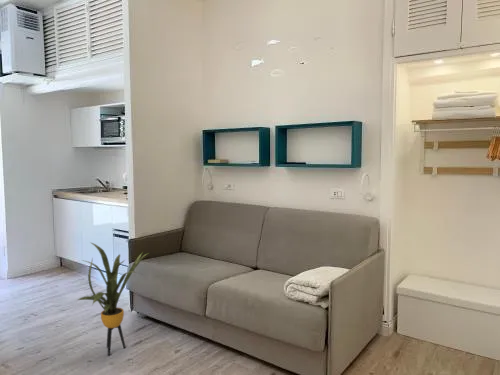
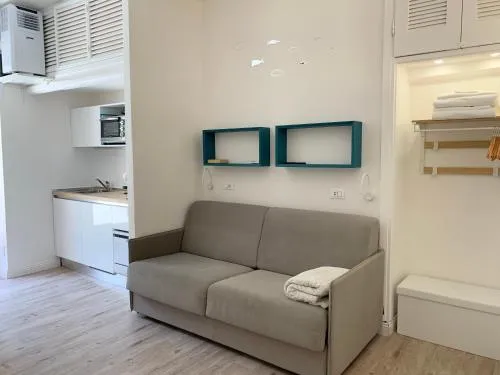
- house plant (113, 297)
